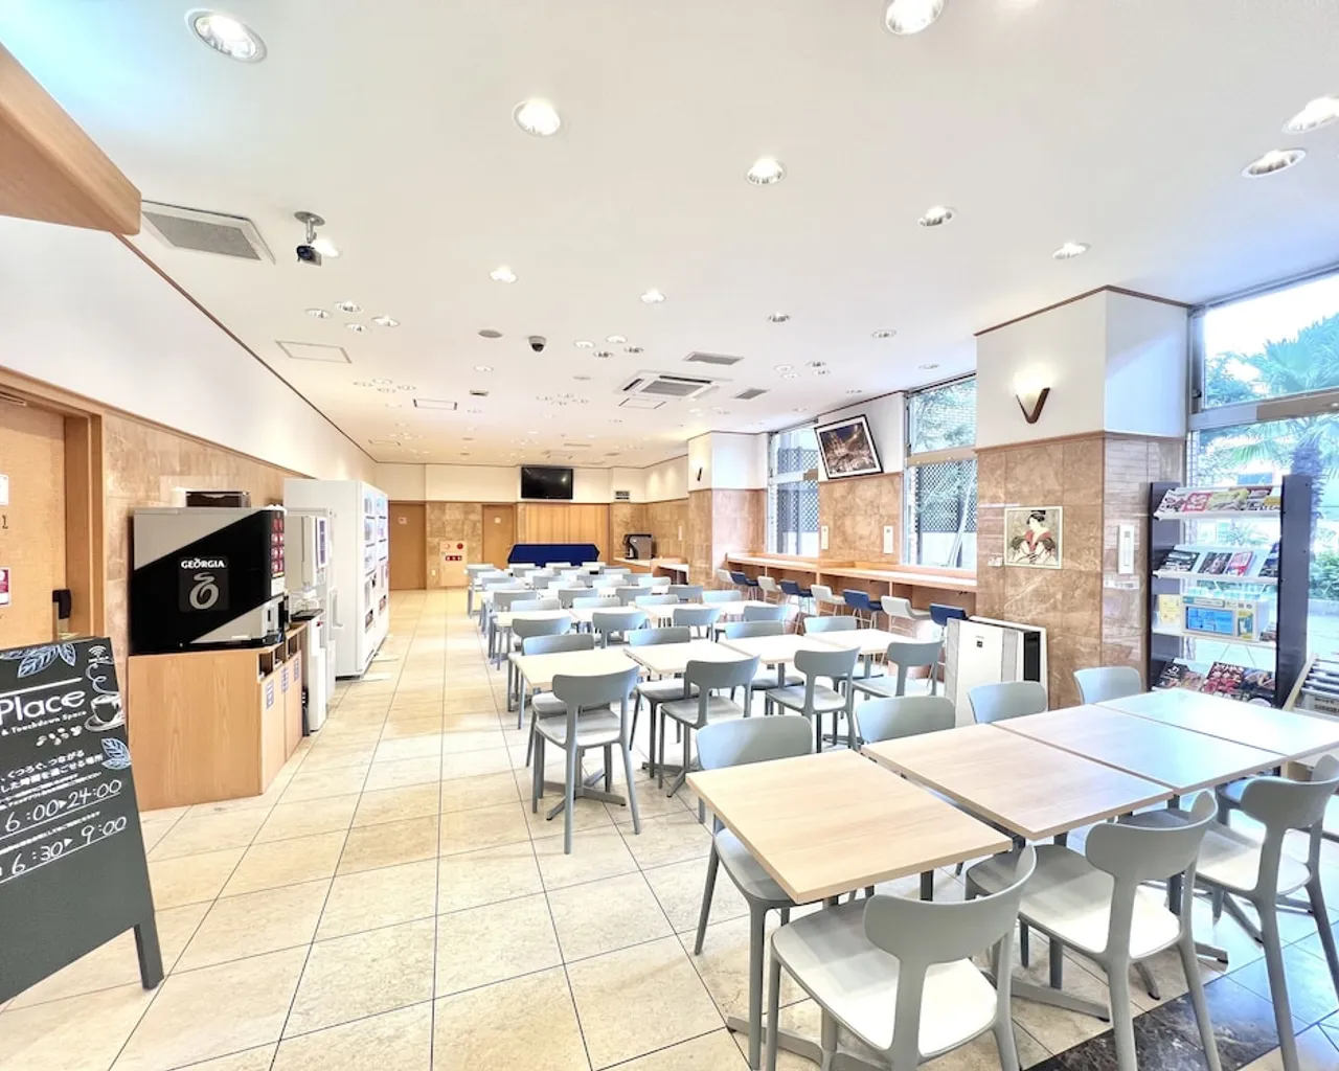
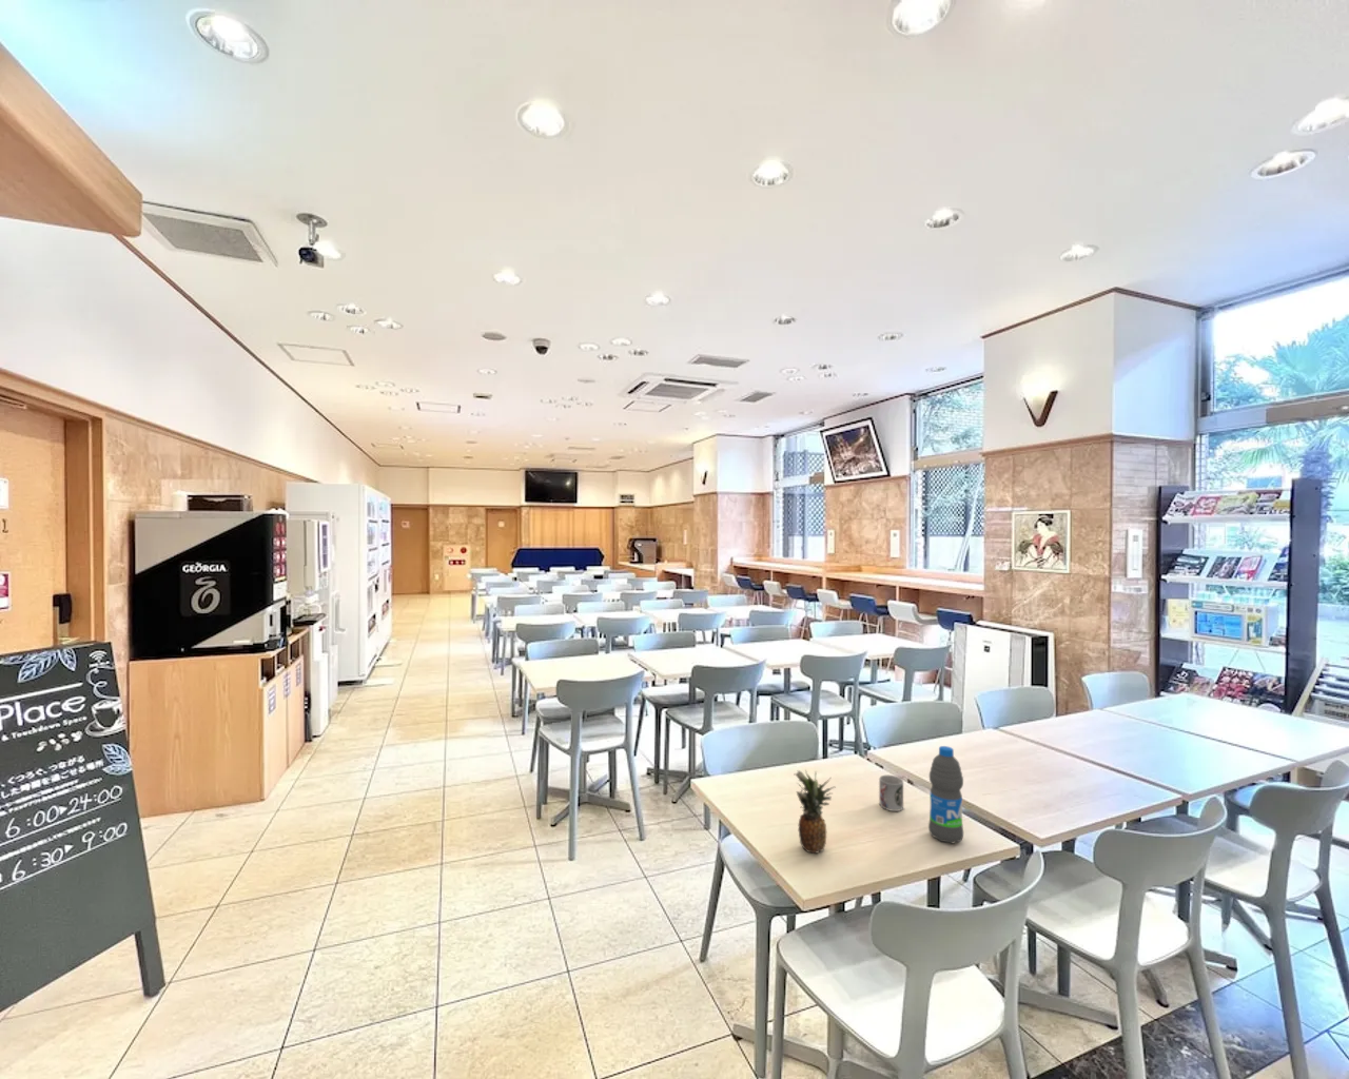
+ cup (889, 794)
+ fruit (814, 809)
+ water bottle (945, 792)
